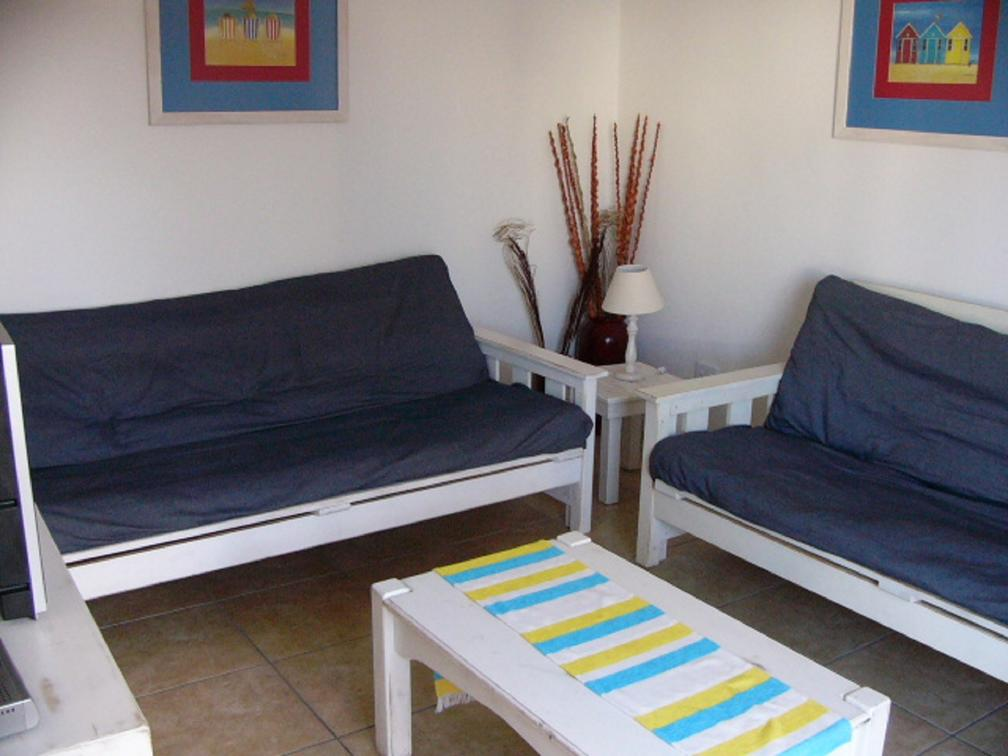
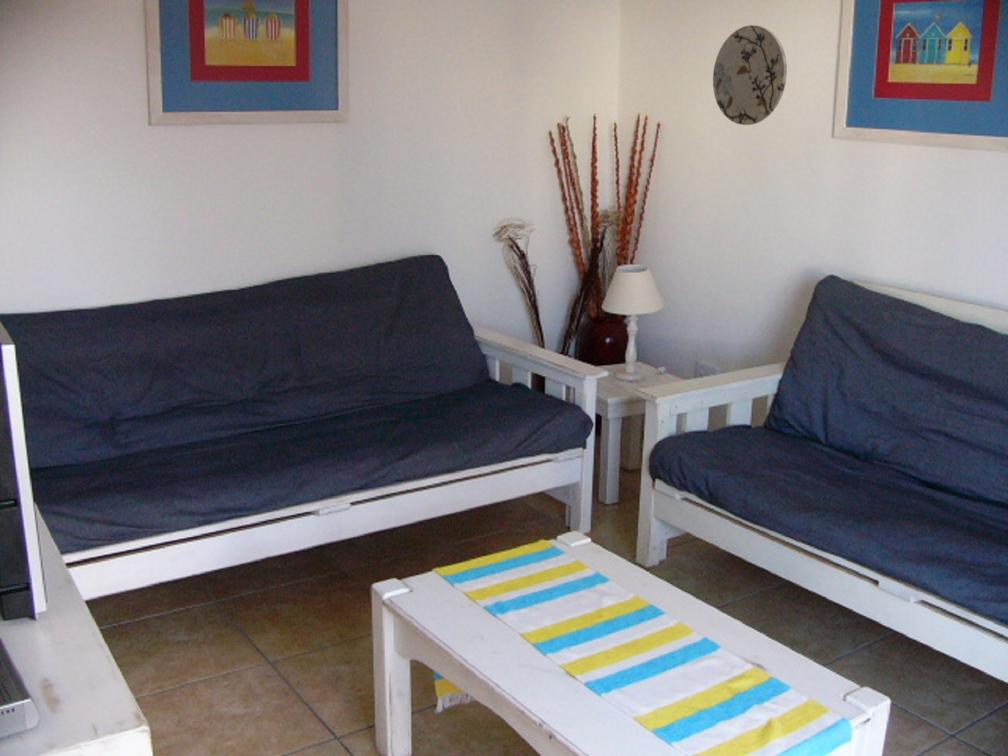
+ decorative plate (748, 75)
